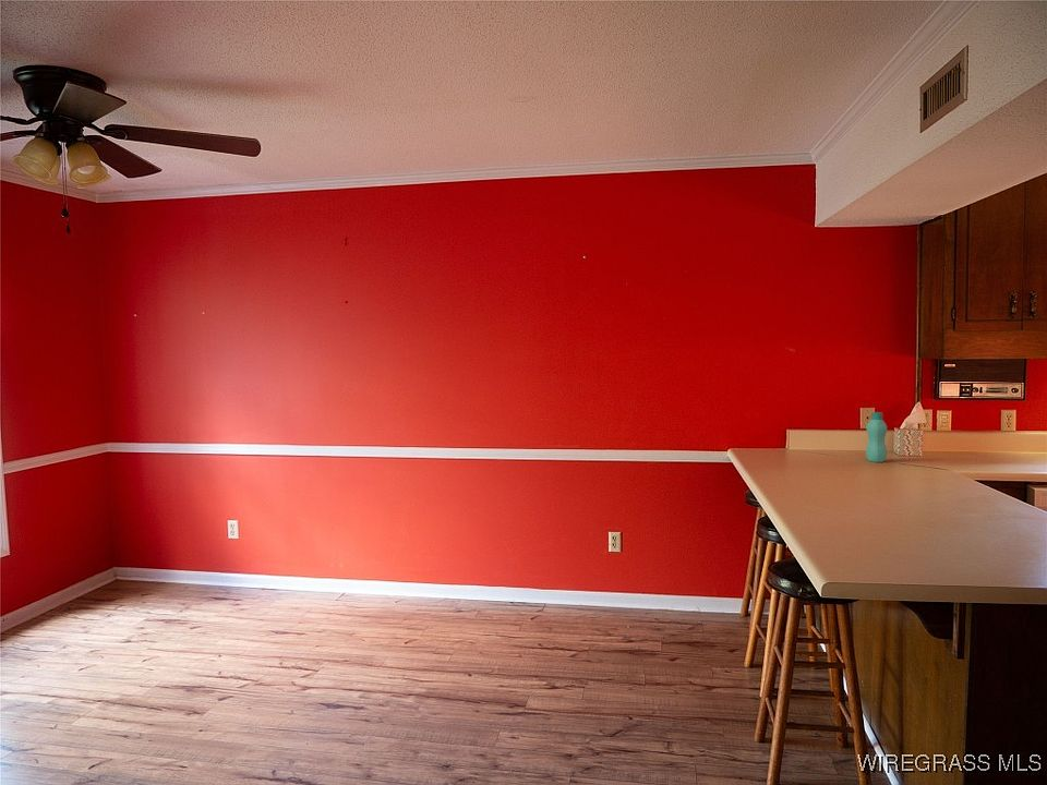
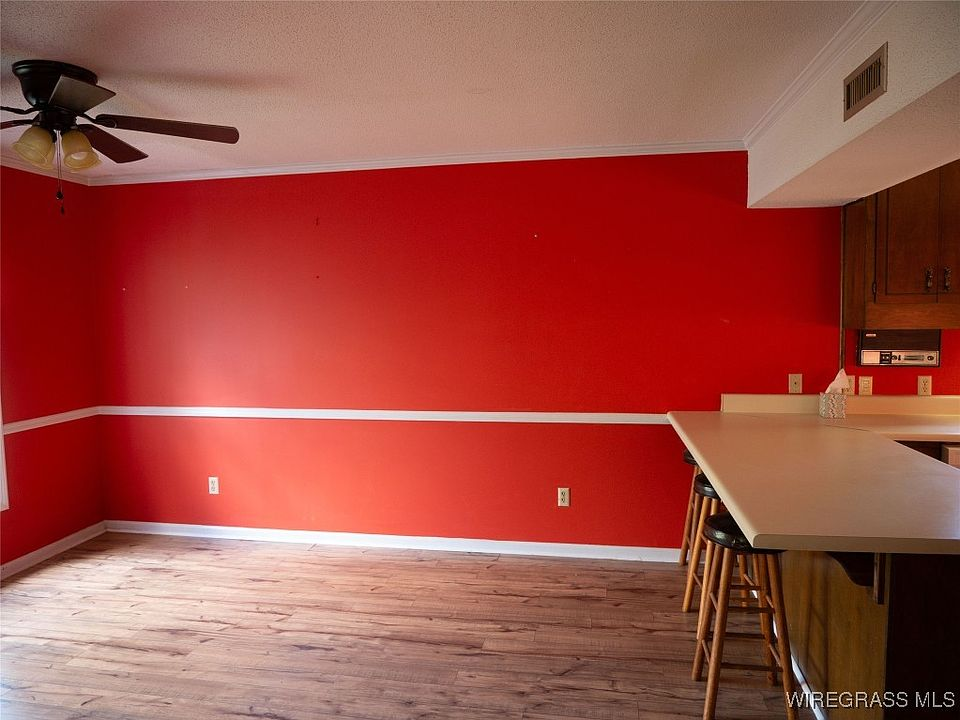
- bottle (876, 436)
